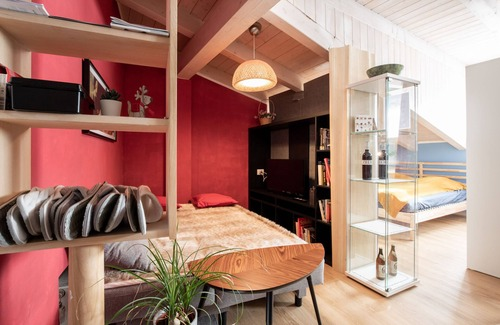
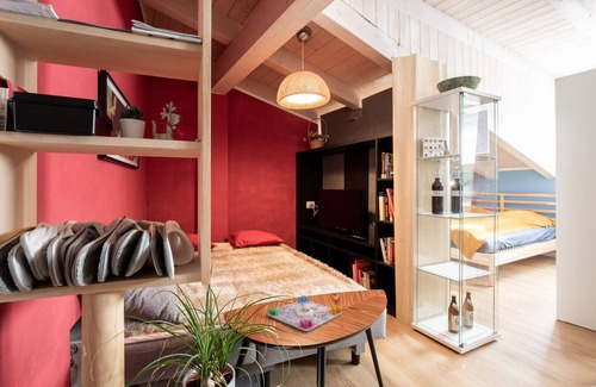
+ board game (304, 310)
